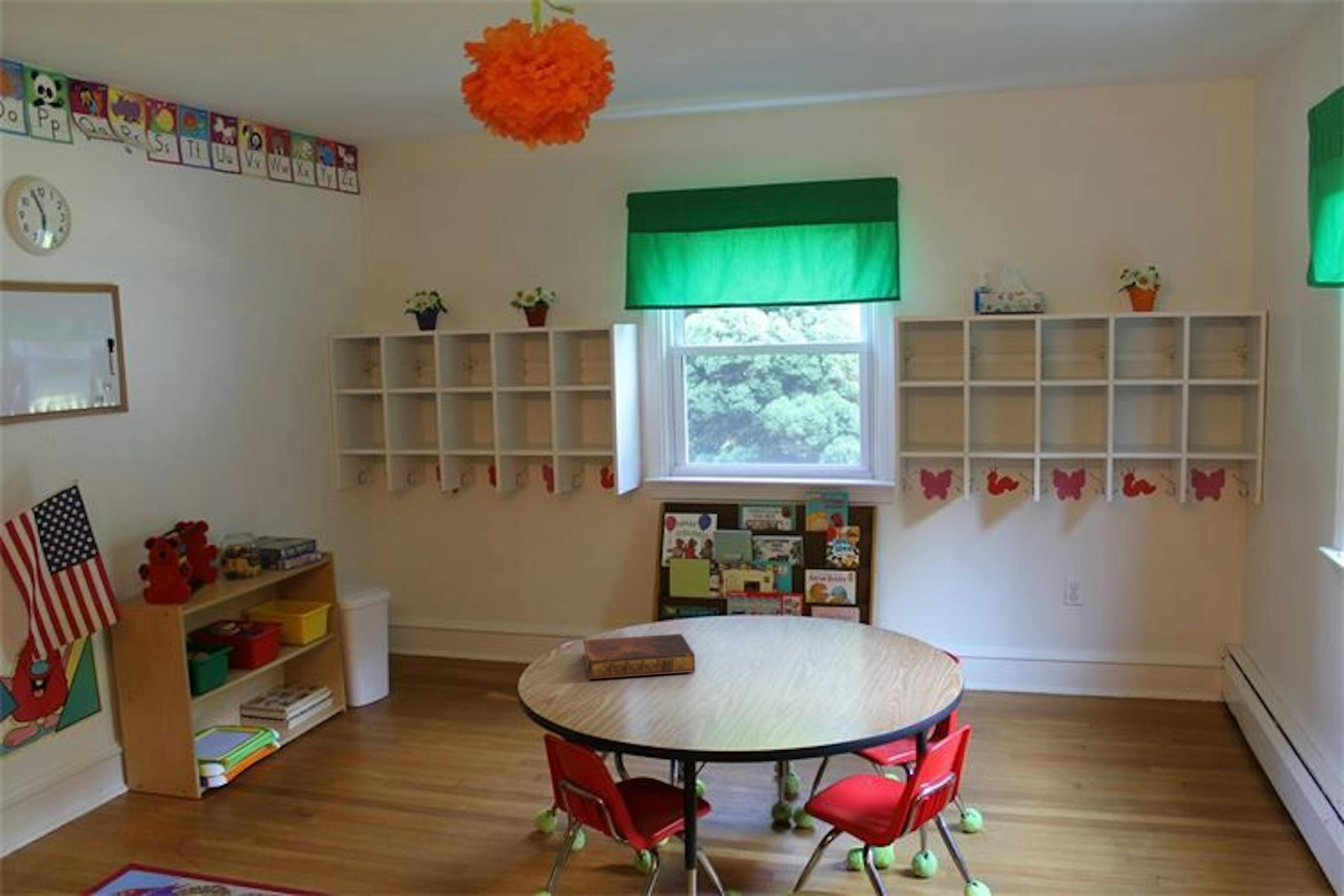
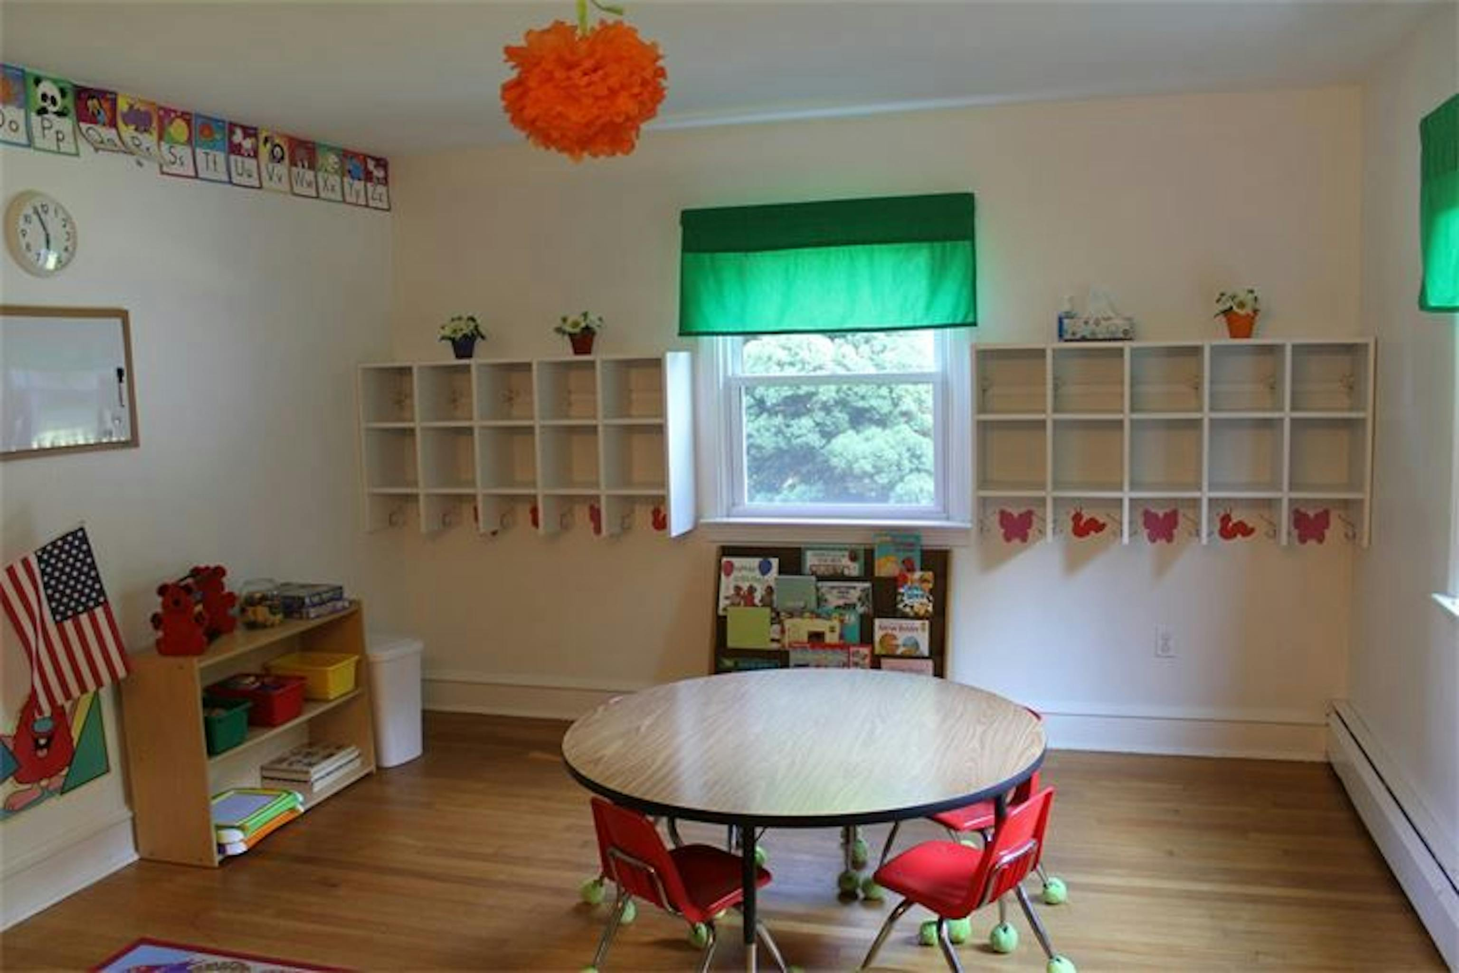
- book (637, 655)
